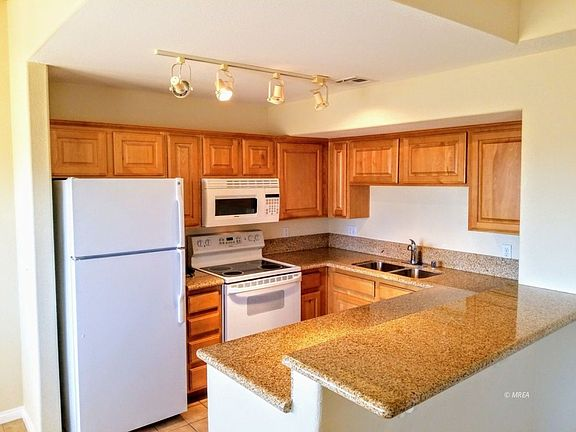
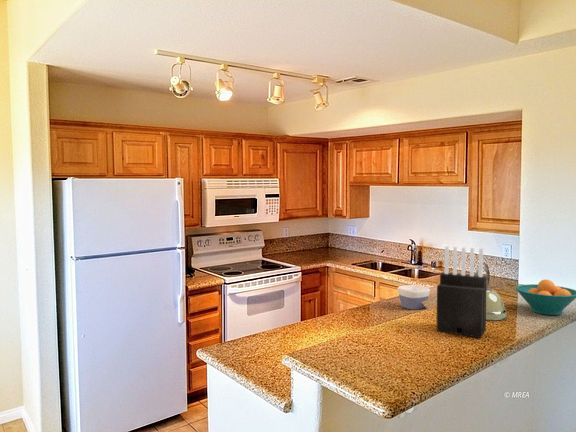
+ bowl (413, 297)
+ knife block (461, 290)
+ fruit bowl (546, 295)
+ kettle (486, 289)
